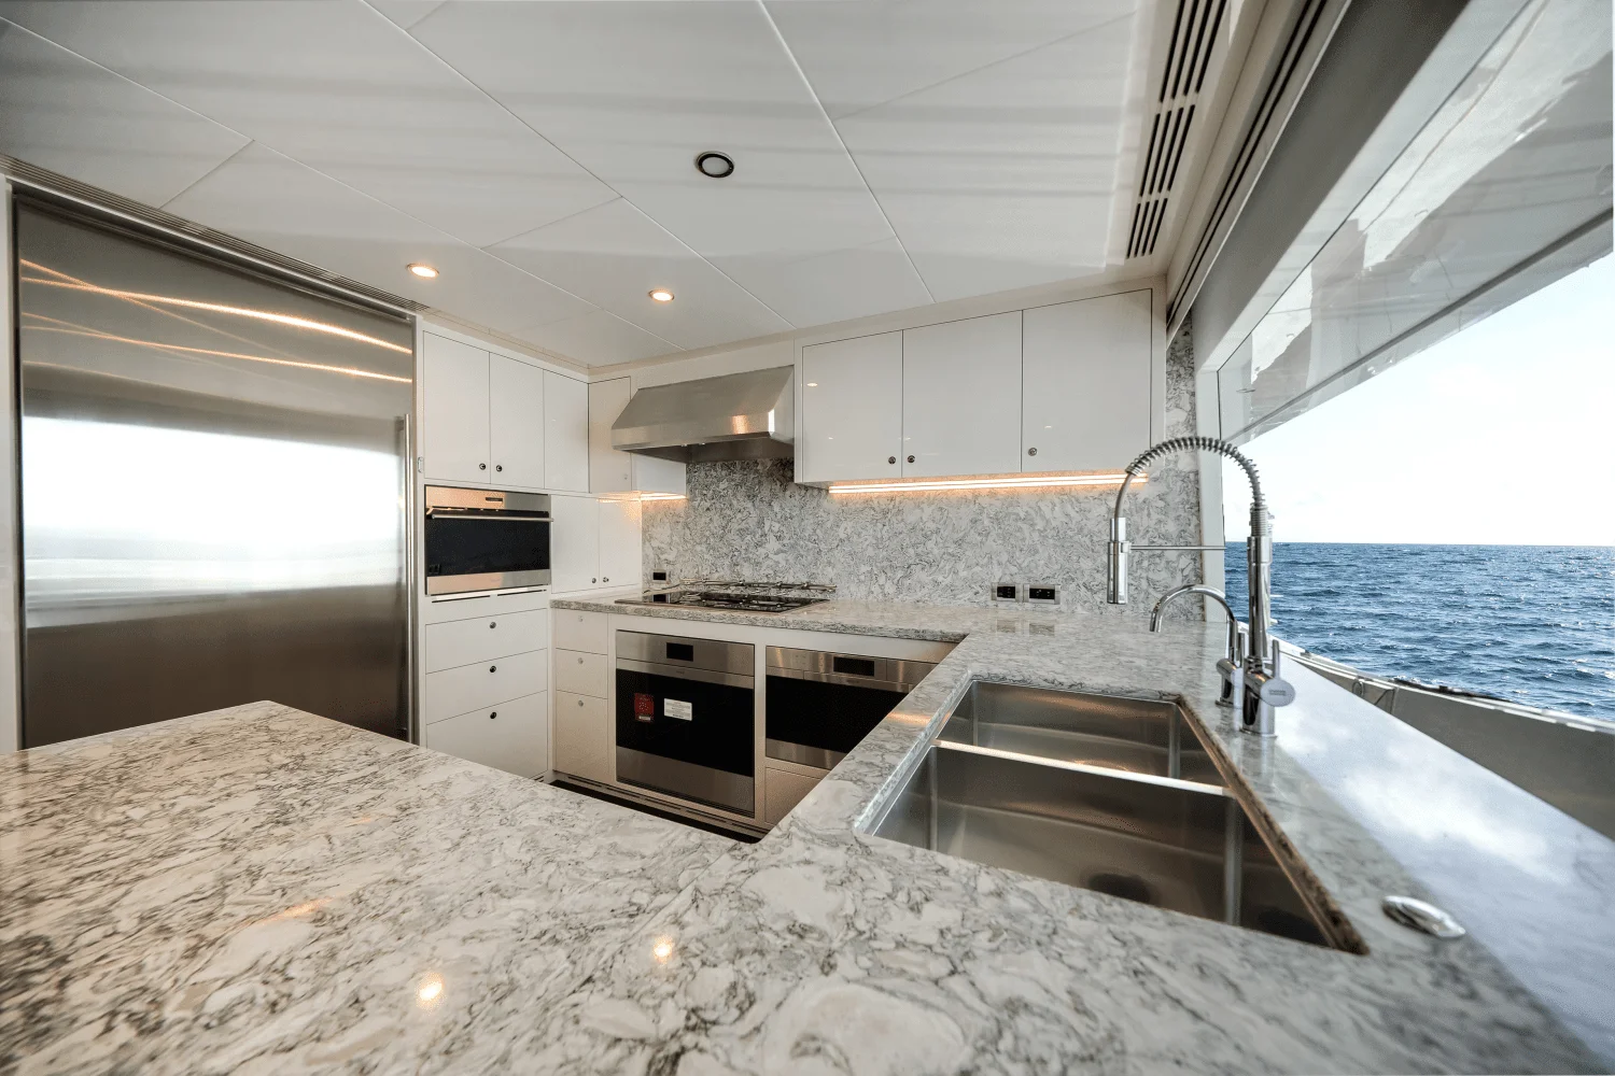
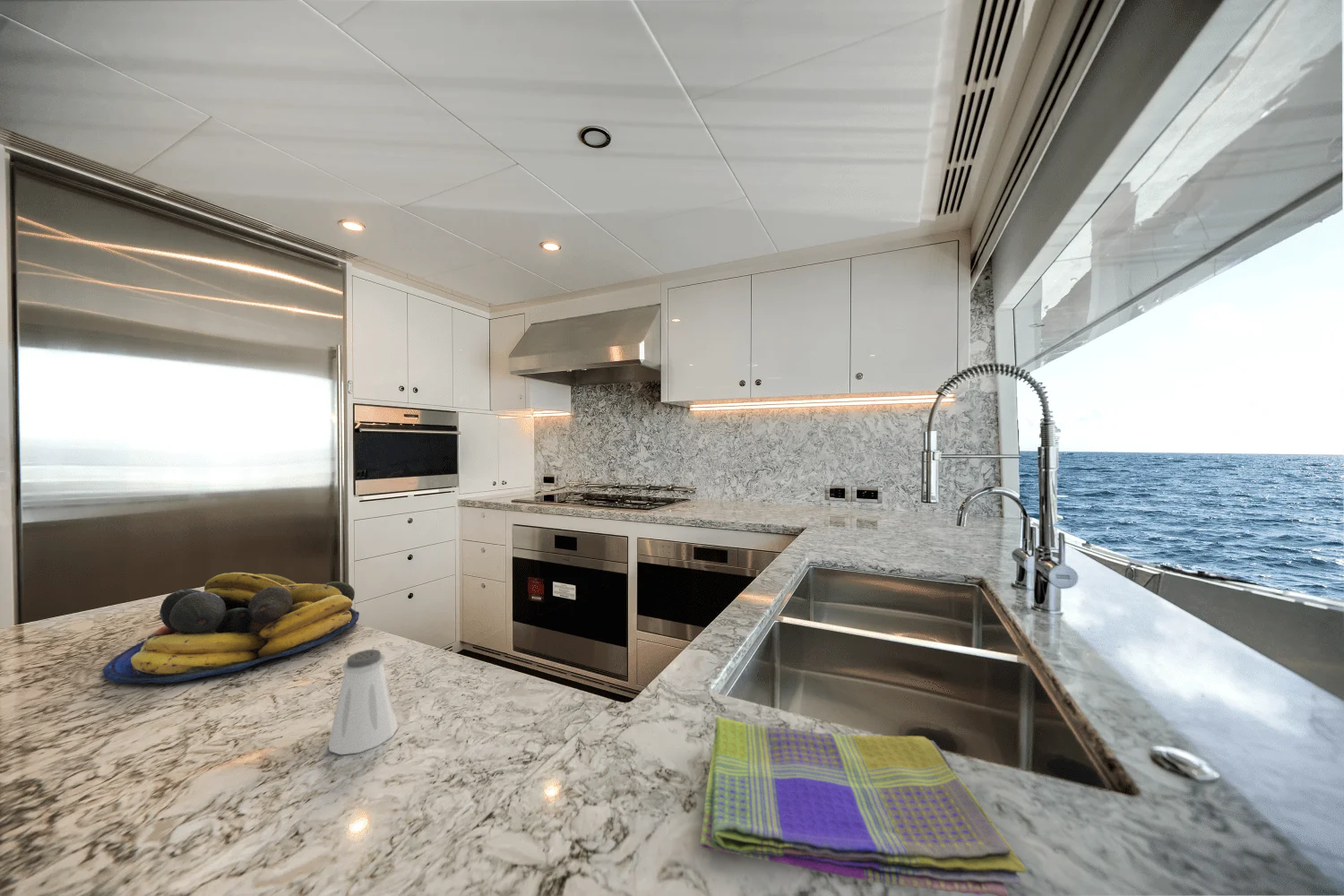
+ saltshaker (364, 695)
+ dish towel (836, 784)
+ fruit bowl (248, 606)
